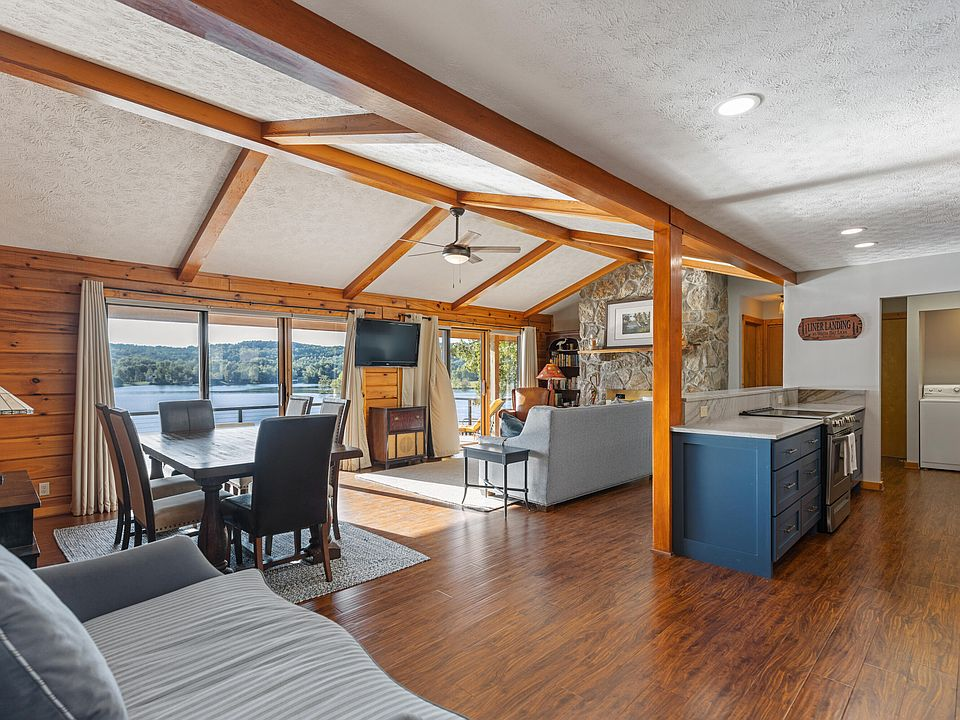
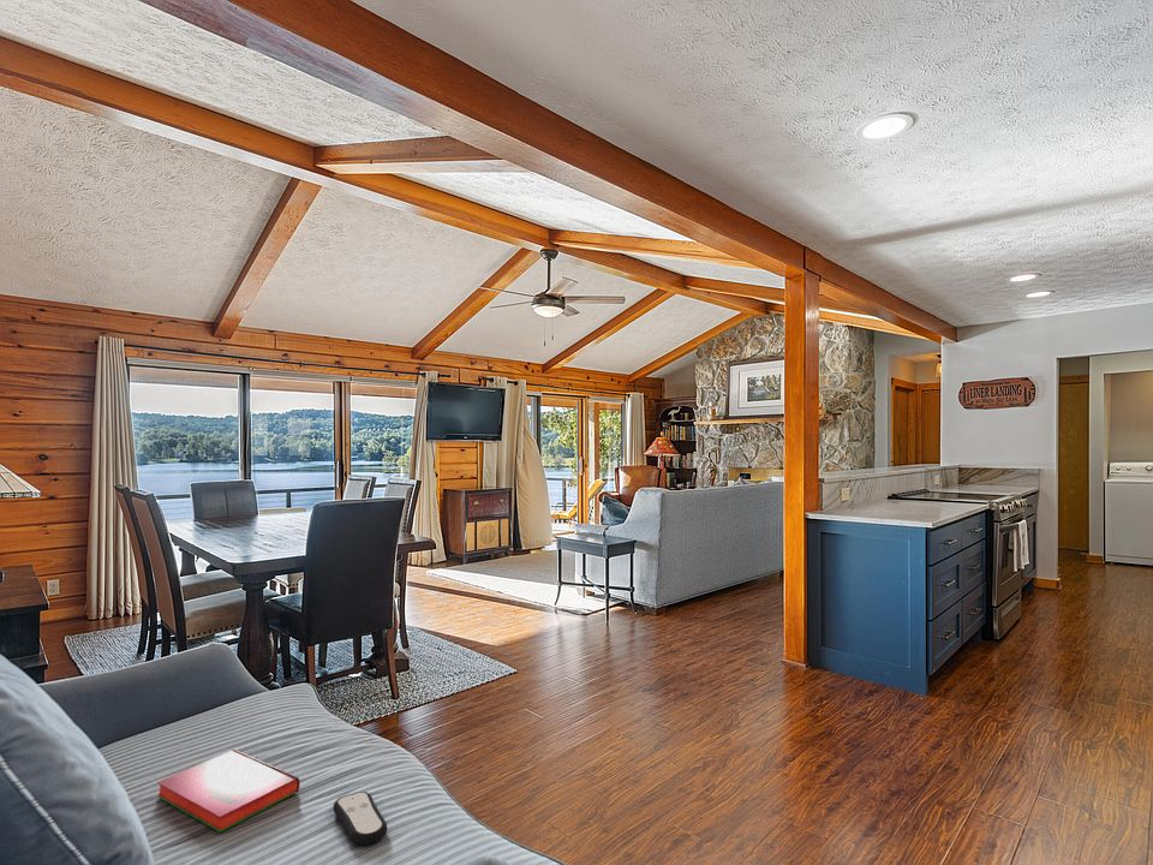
+ hardback book (228, 786)
+ remote control (360, 816)
